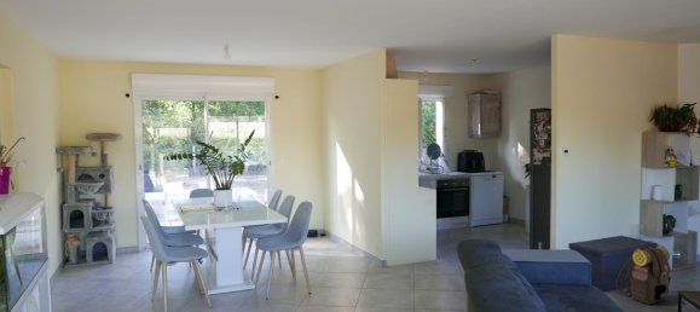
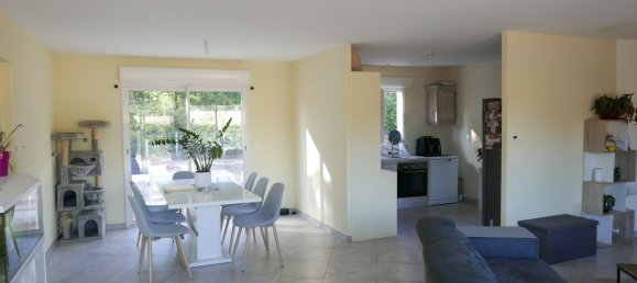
- backpack (643, 271)
